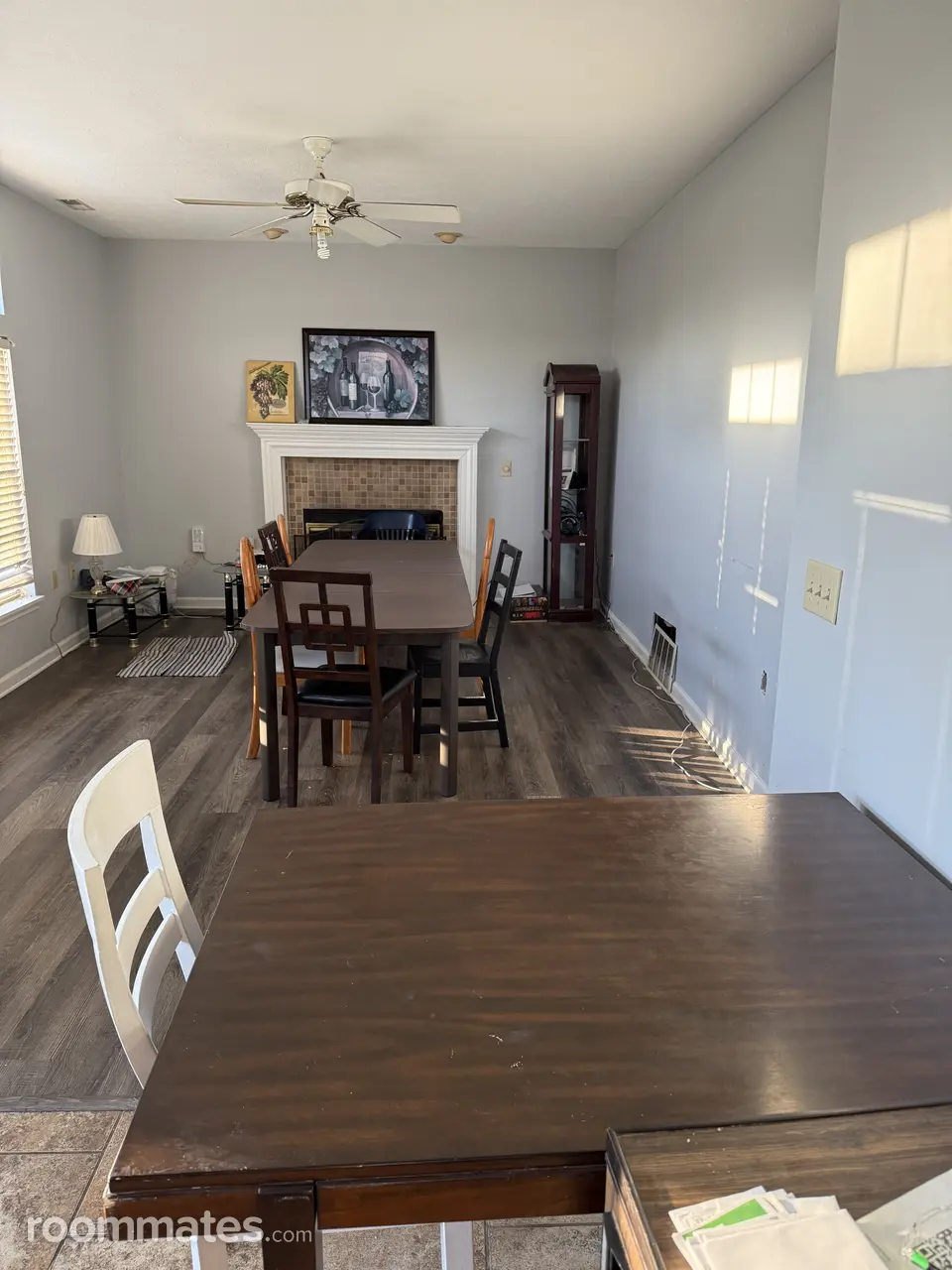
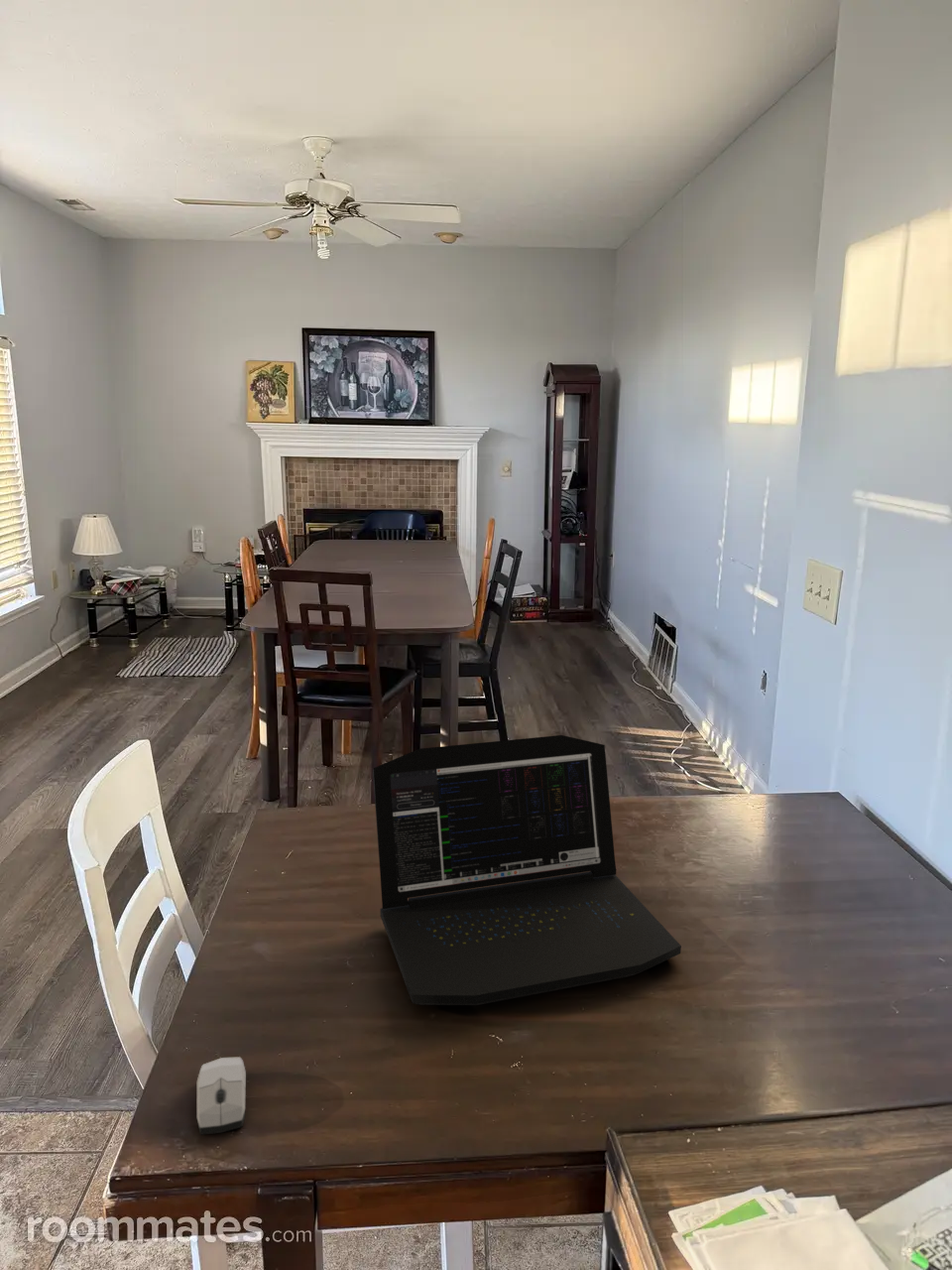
+ computer mouse (221, 1088)
+ laptop (522, 856)
